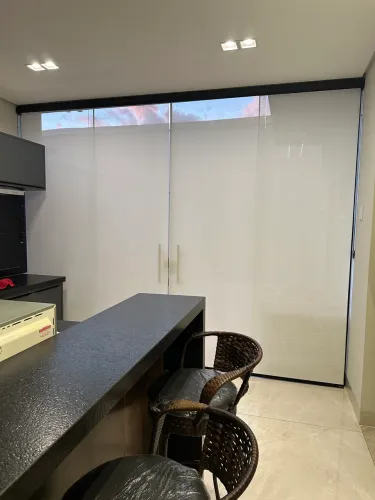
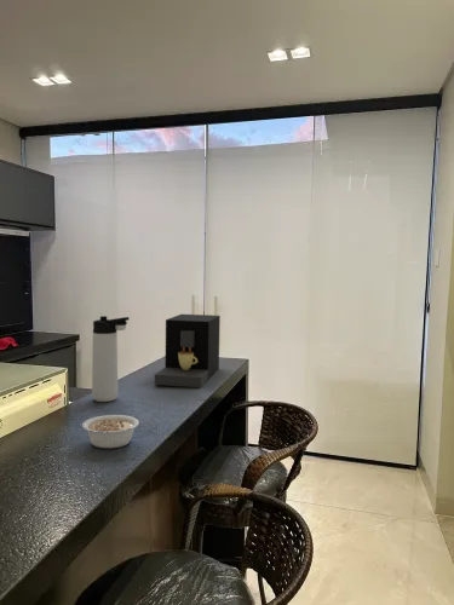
+ coffee maker (189, 347)
+ legume (113, 430)
+ thermos bottle (110, 358)
